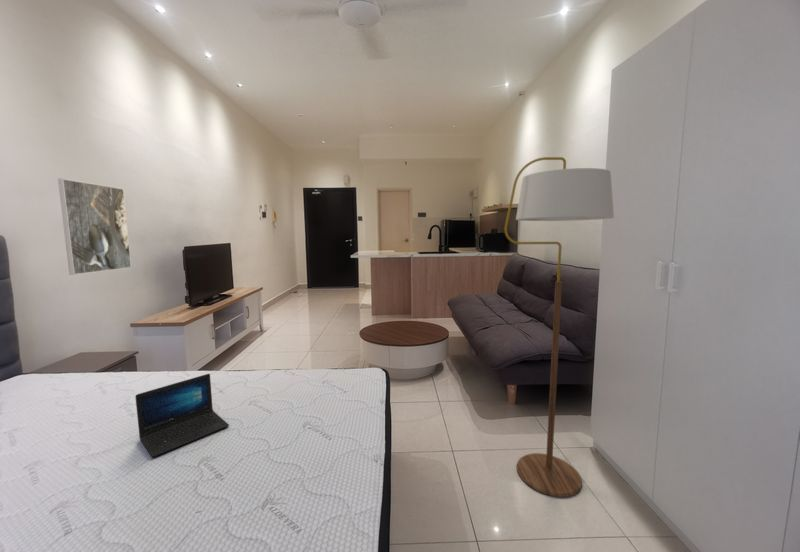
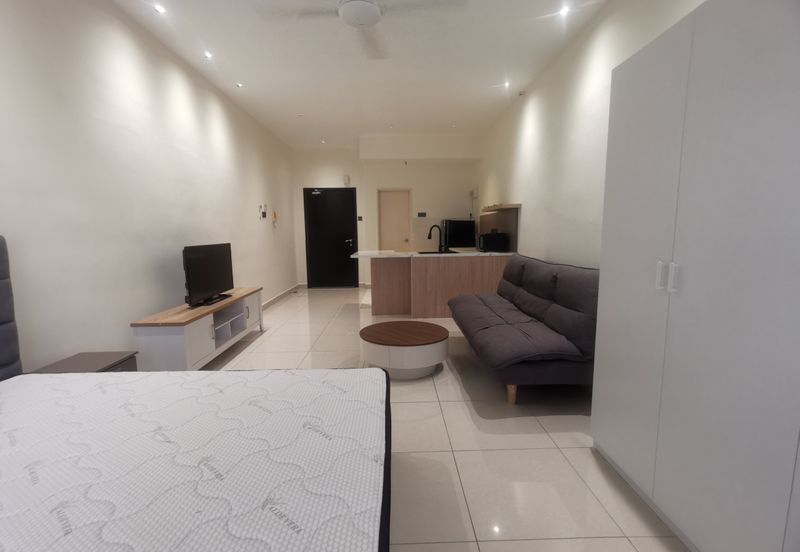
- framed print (98, 228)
- floor lamp (553, 324)
- laptop (183, 411)
